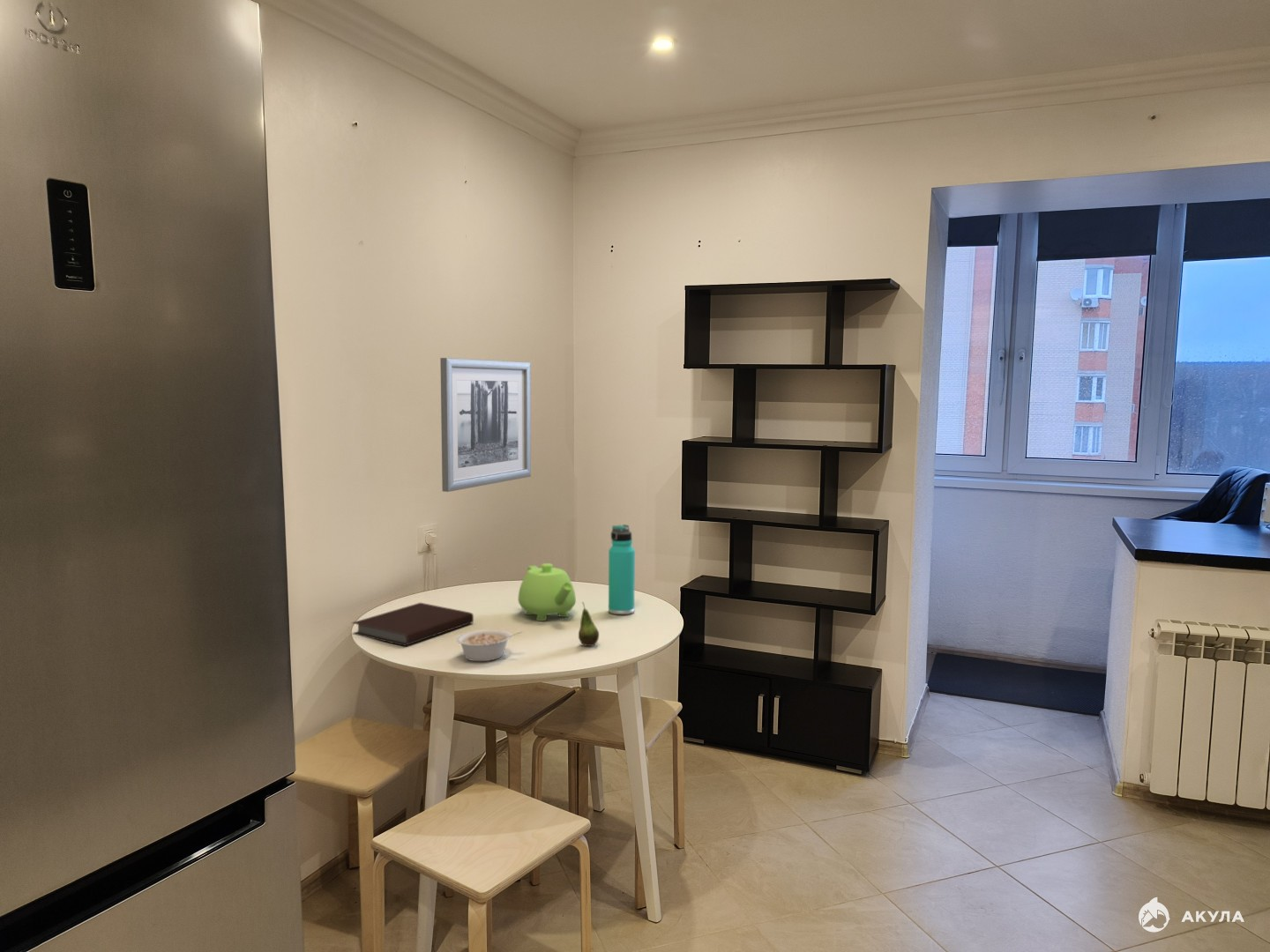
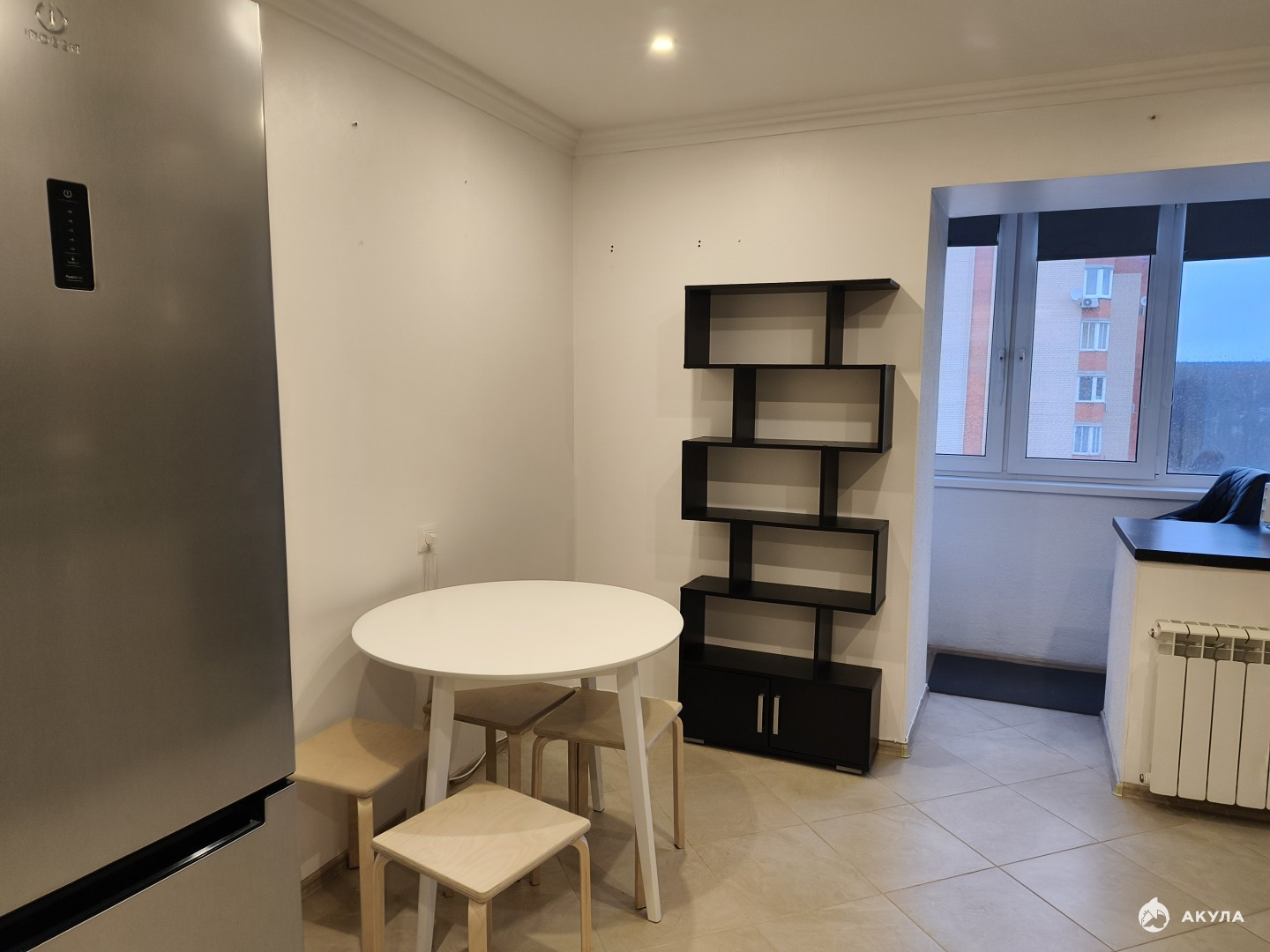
- notebook (414, 622)
- wall art (489, 422)
- thermos bottle (621, 568)
- fruit (588, 622)
- legume (486, 643)
- teapot (548, 590)
